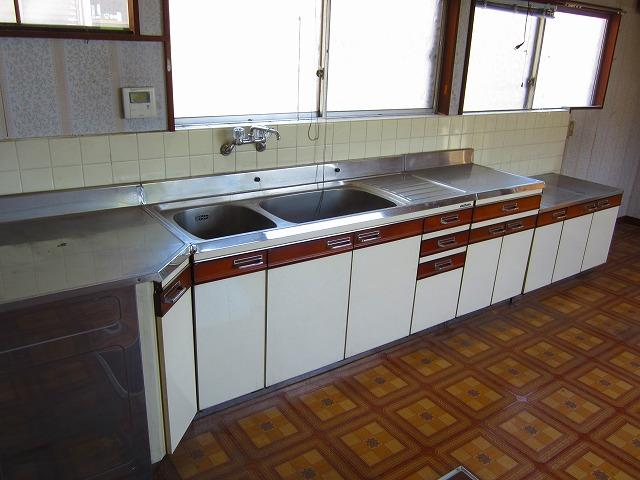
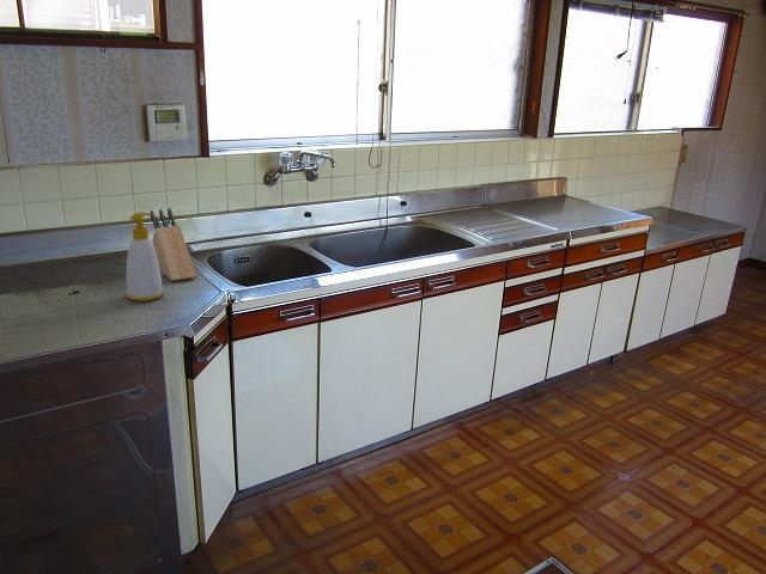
+ soap bottle (141, 255)
+ knife block (171, 243)
